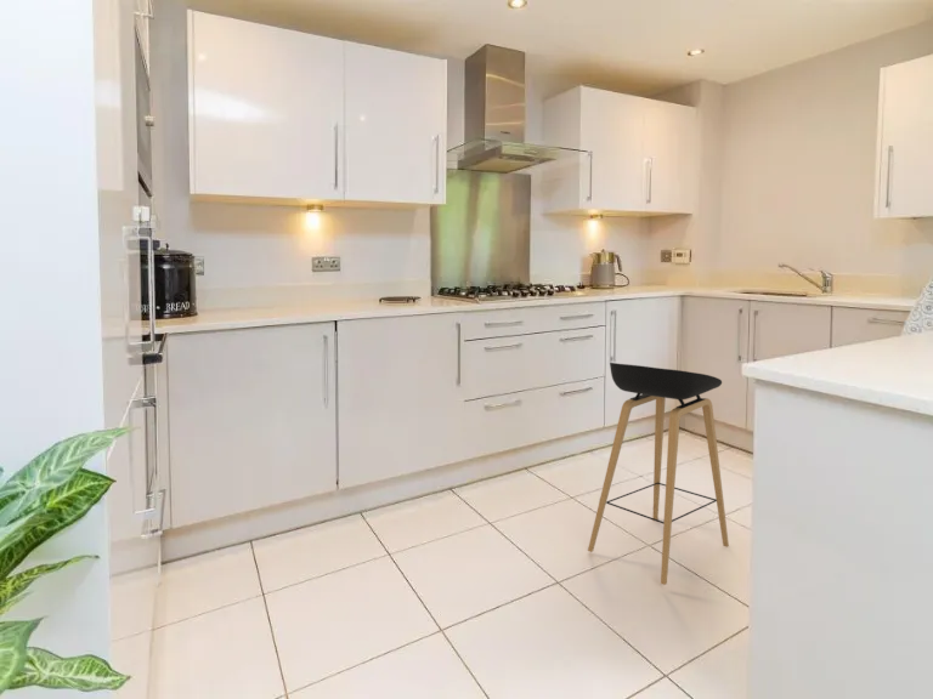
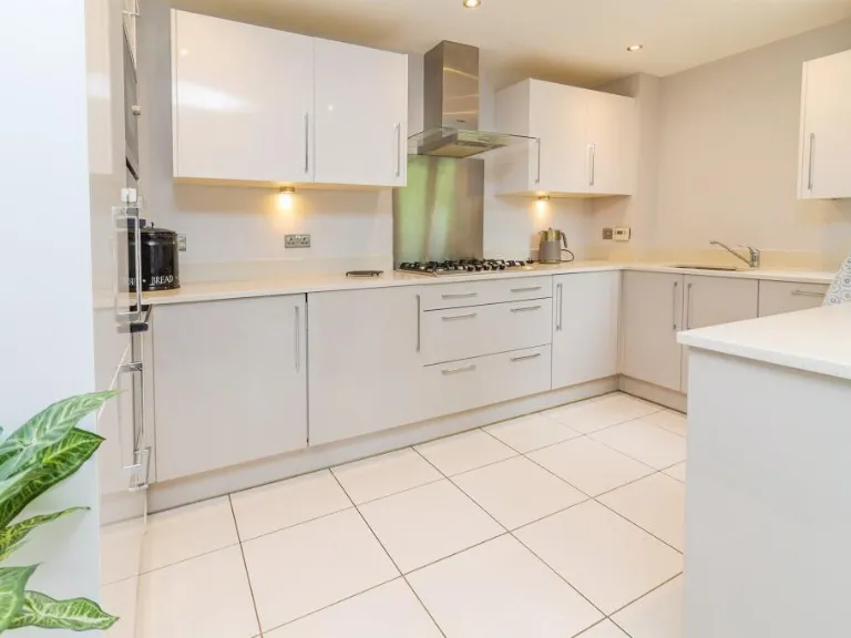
- stool (661, 456)
